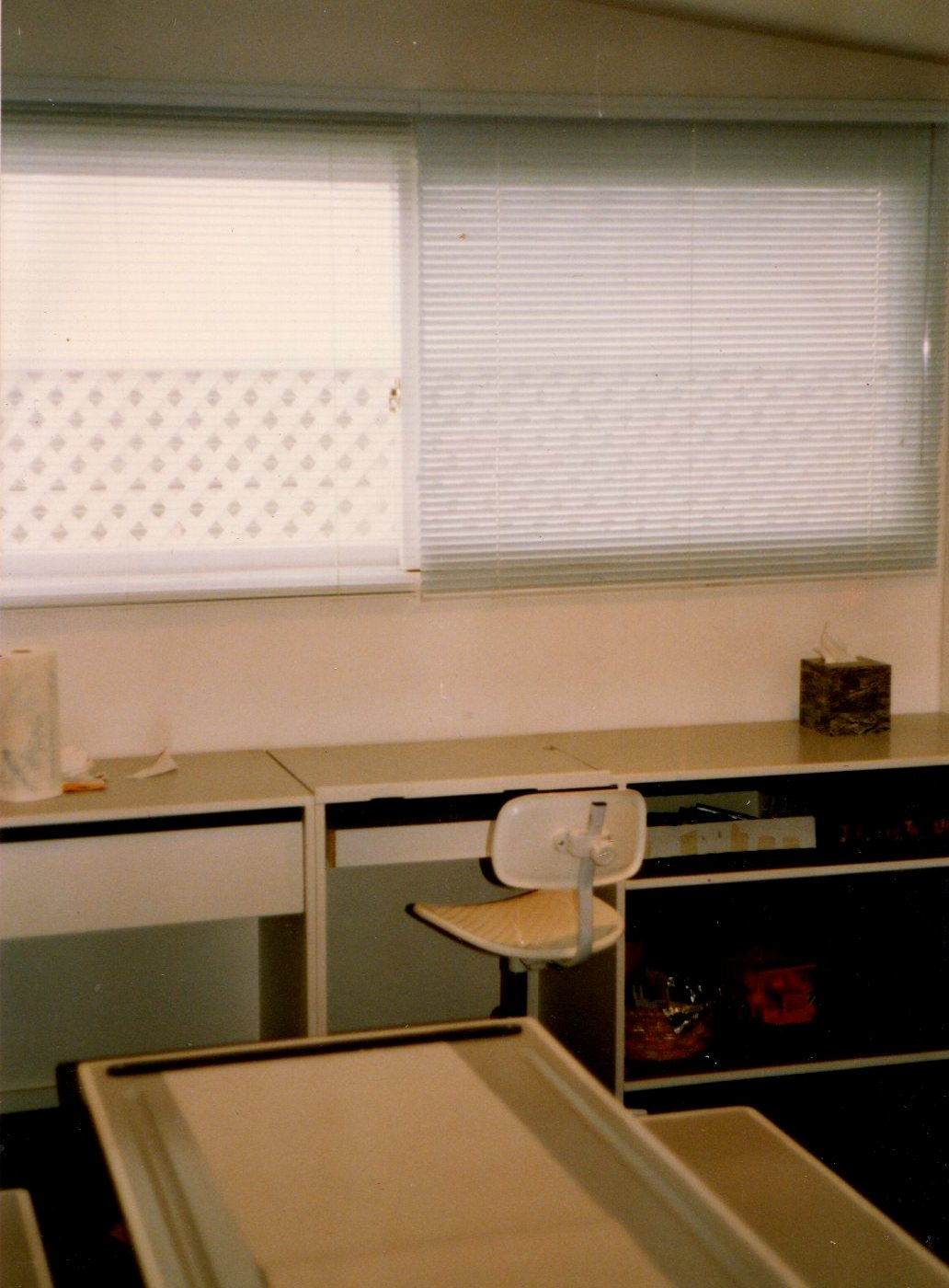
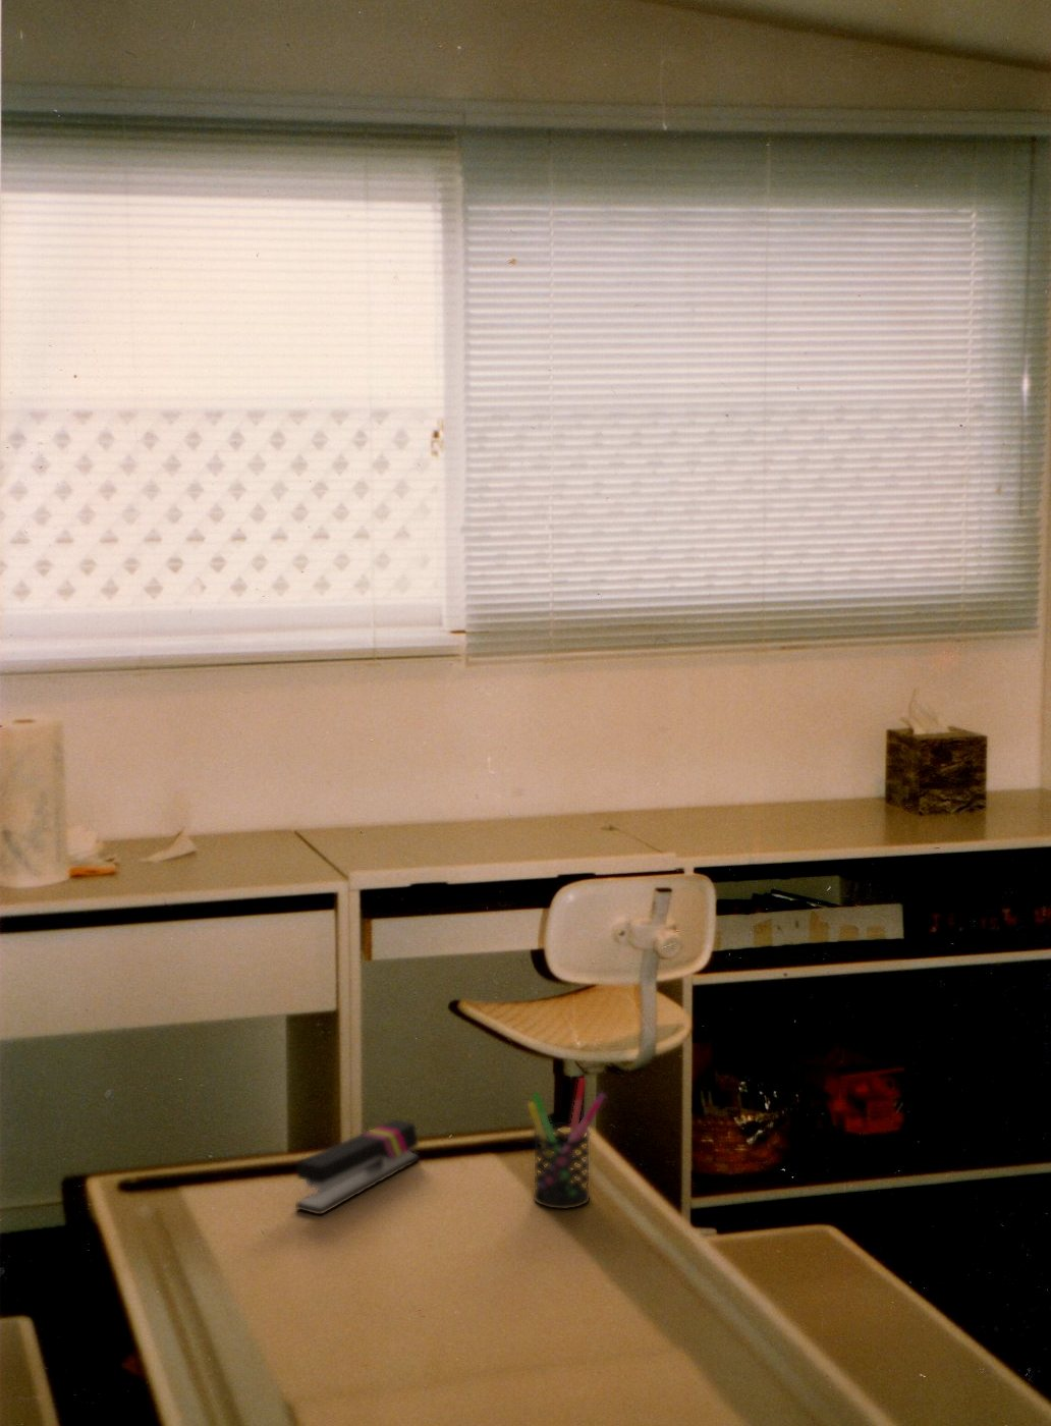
+ stapler (360, 1160)
+ pen holder (559, 1139)
